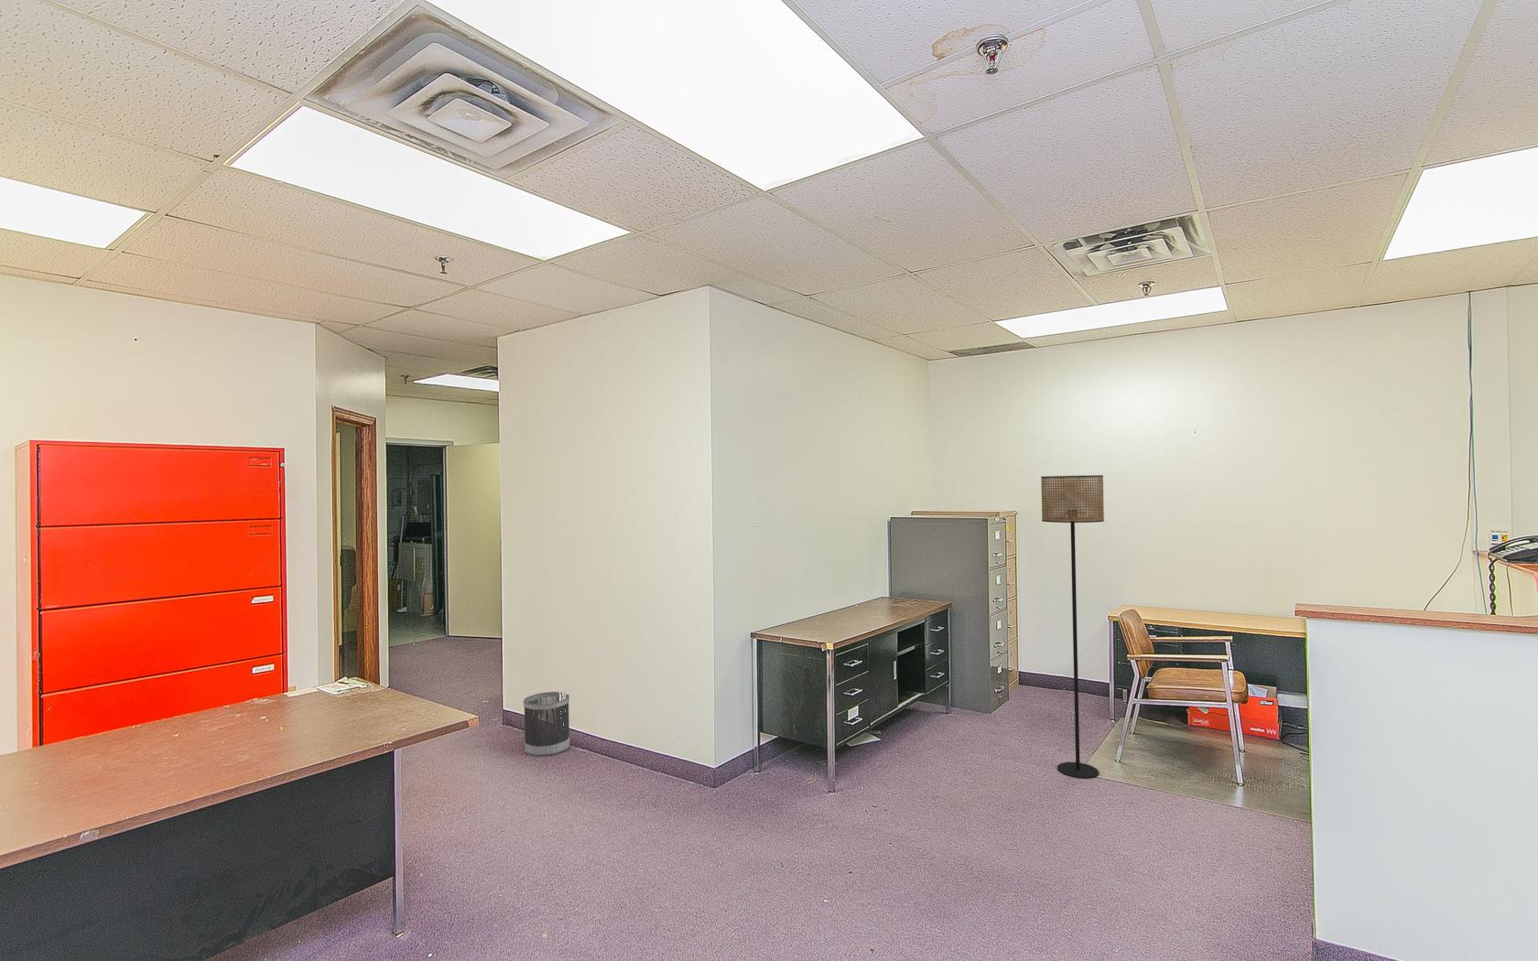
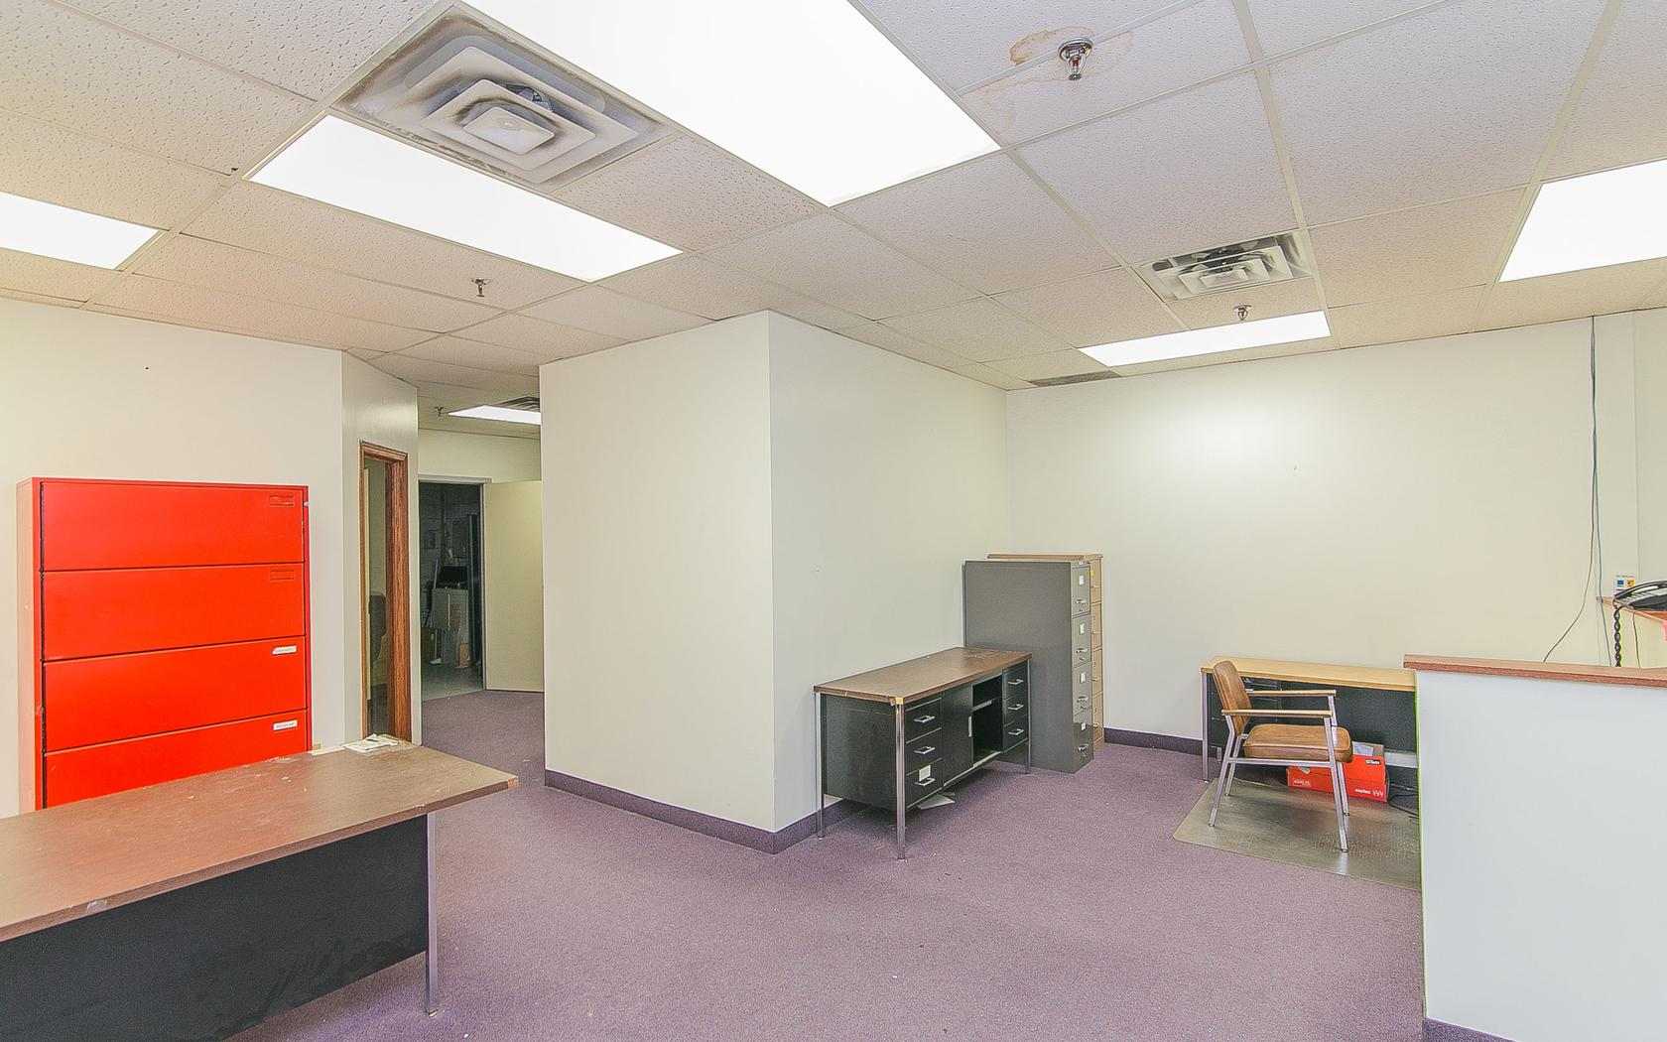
- floor lamp (1075, 622)
- wastebasket (547, 723)
